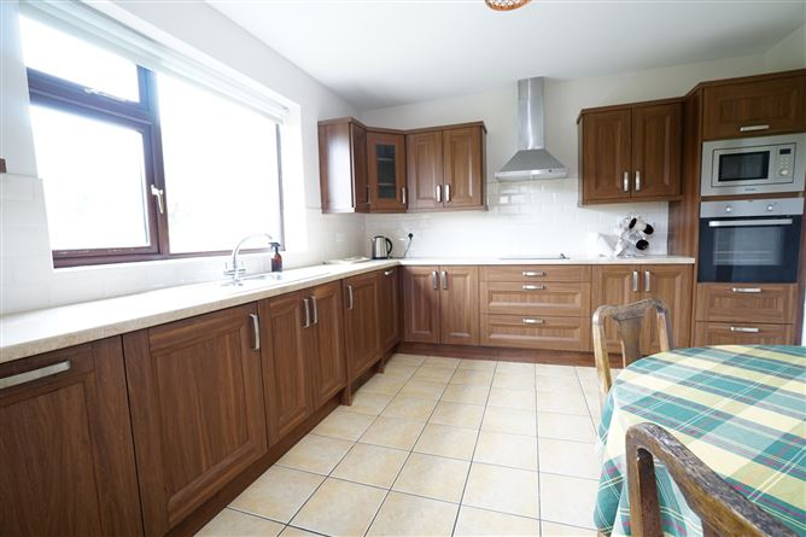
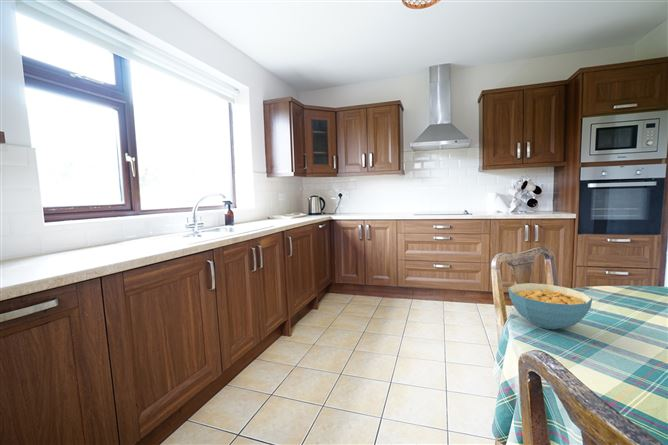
+ cereal bowl (547, 308)
